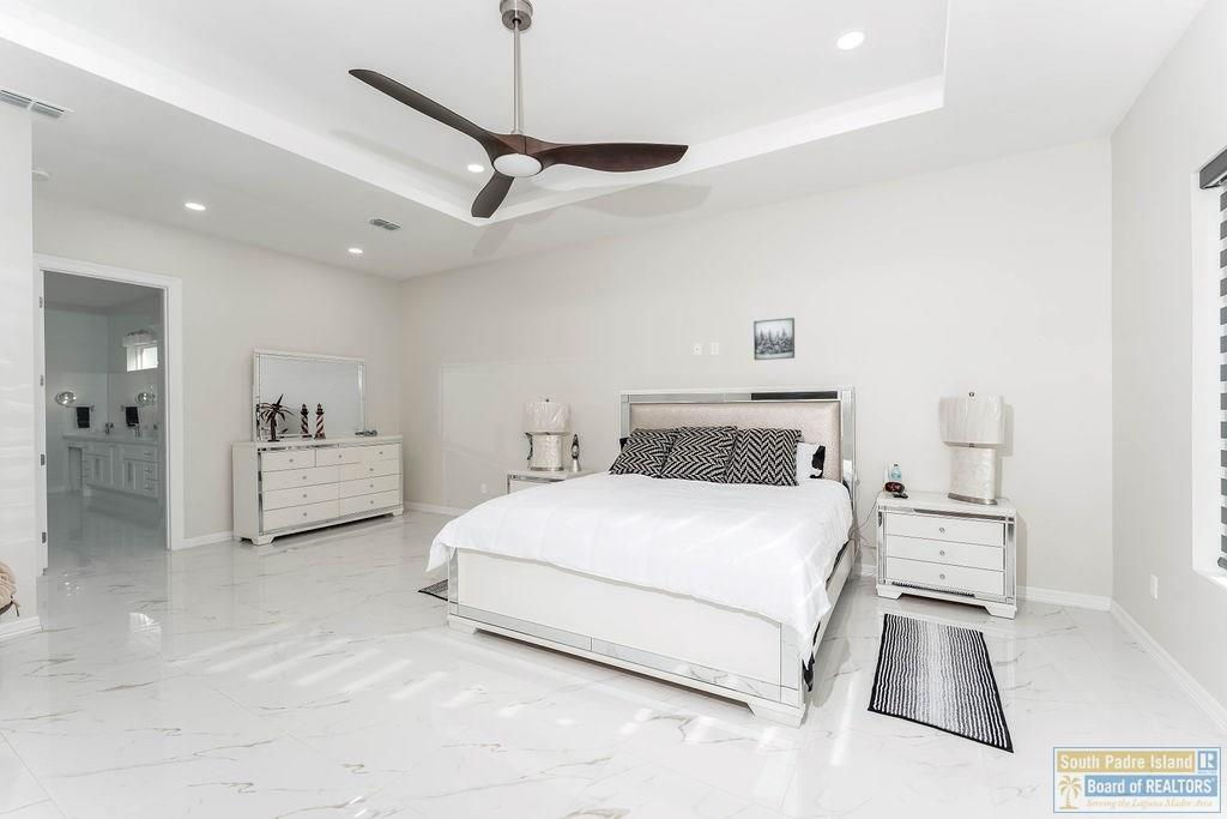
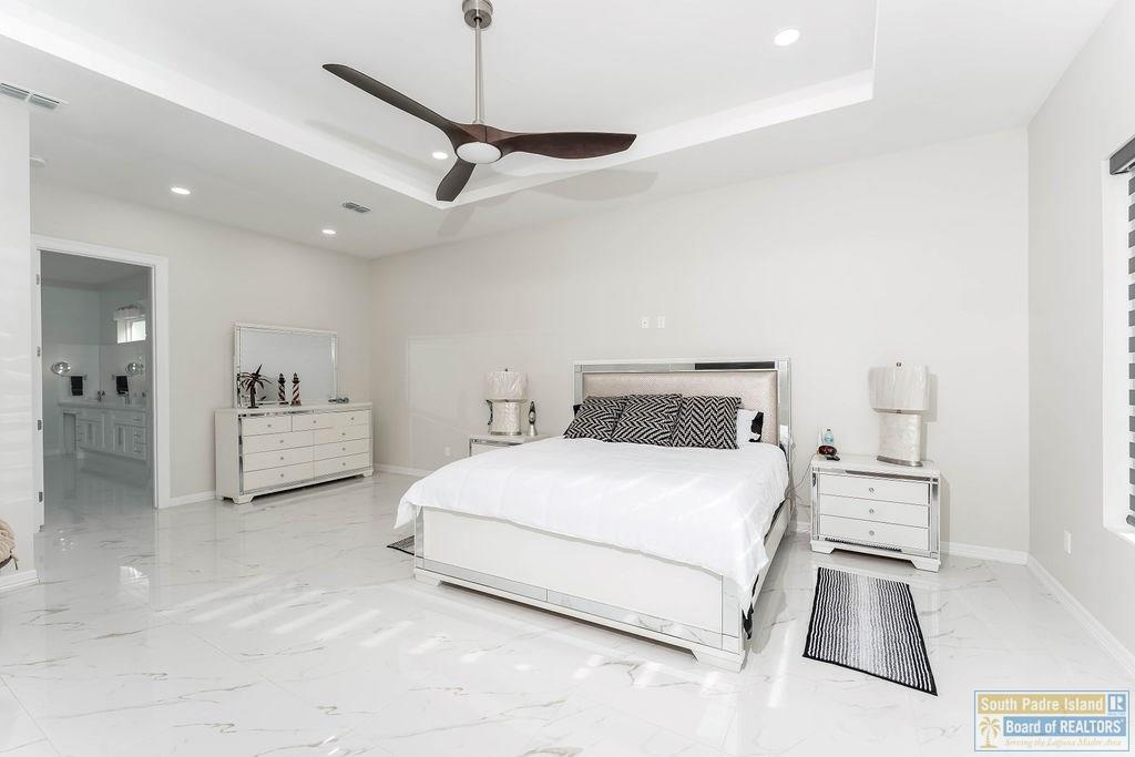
- wall art (773, 339)
